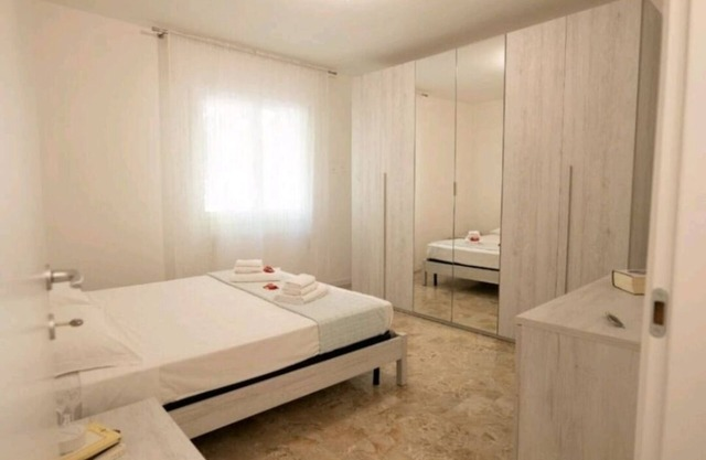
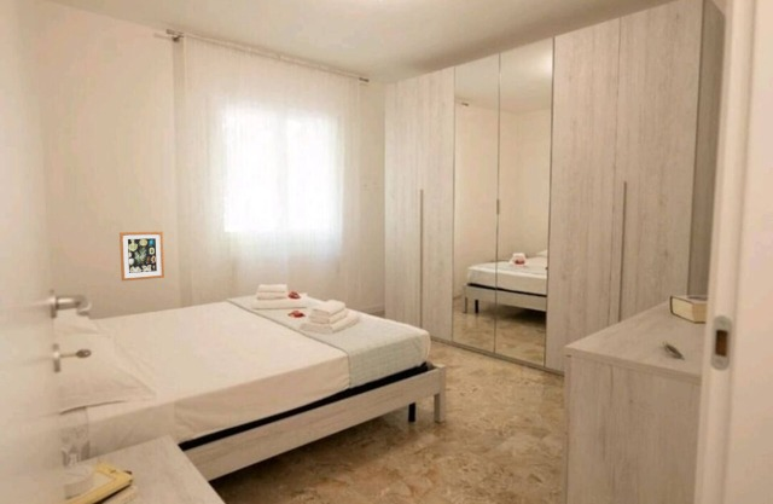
+ wall art (143, 255)
